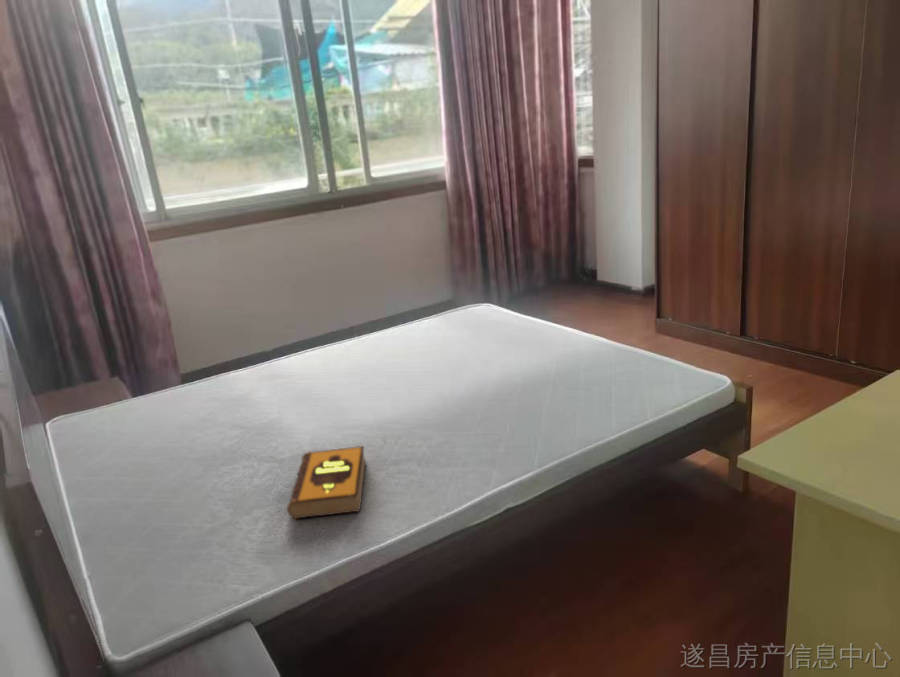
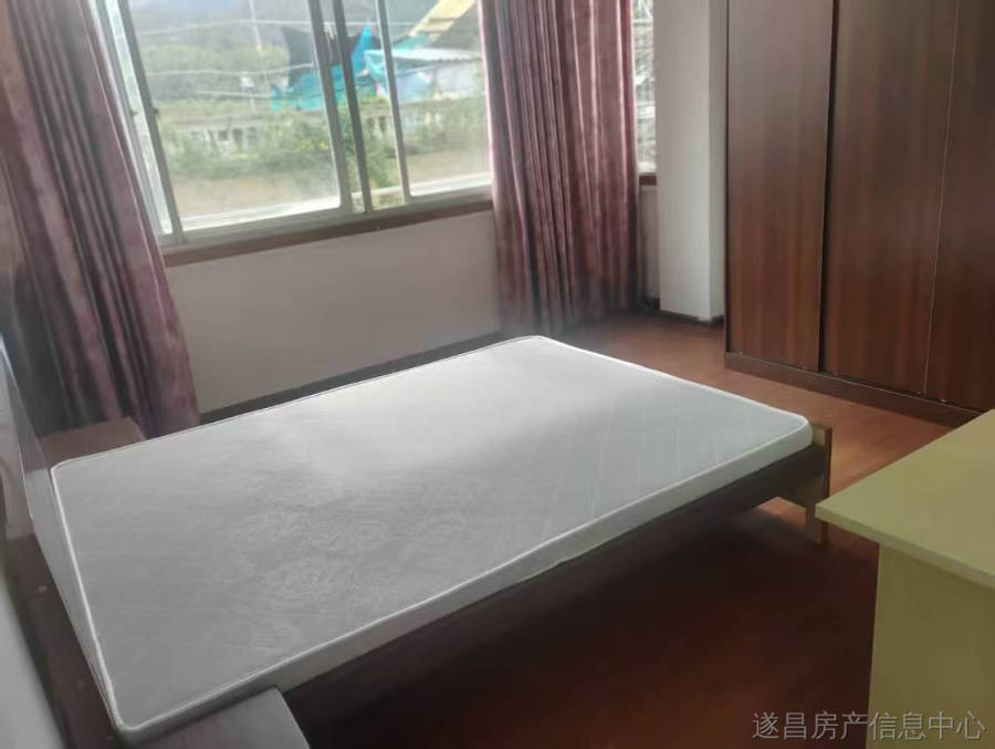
- hardback book (328, 480)
